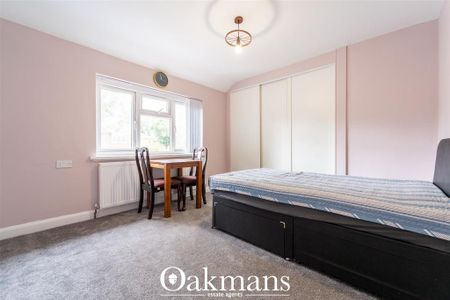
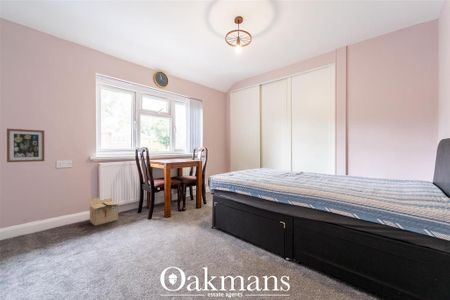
+ wall art (26, 145)
+ cardboard box (104, 210)
